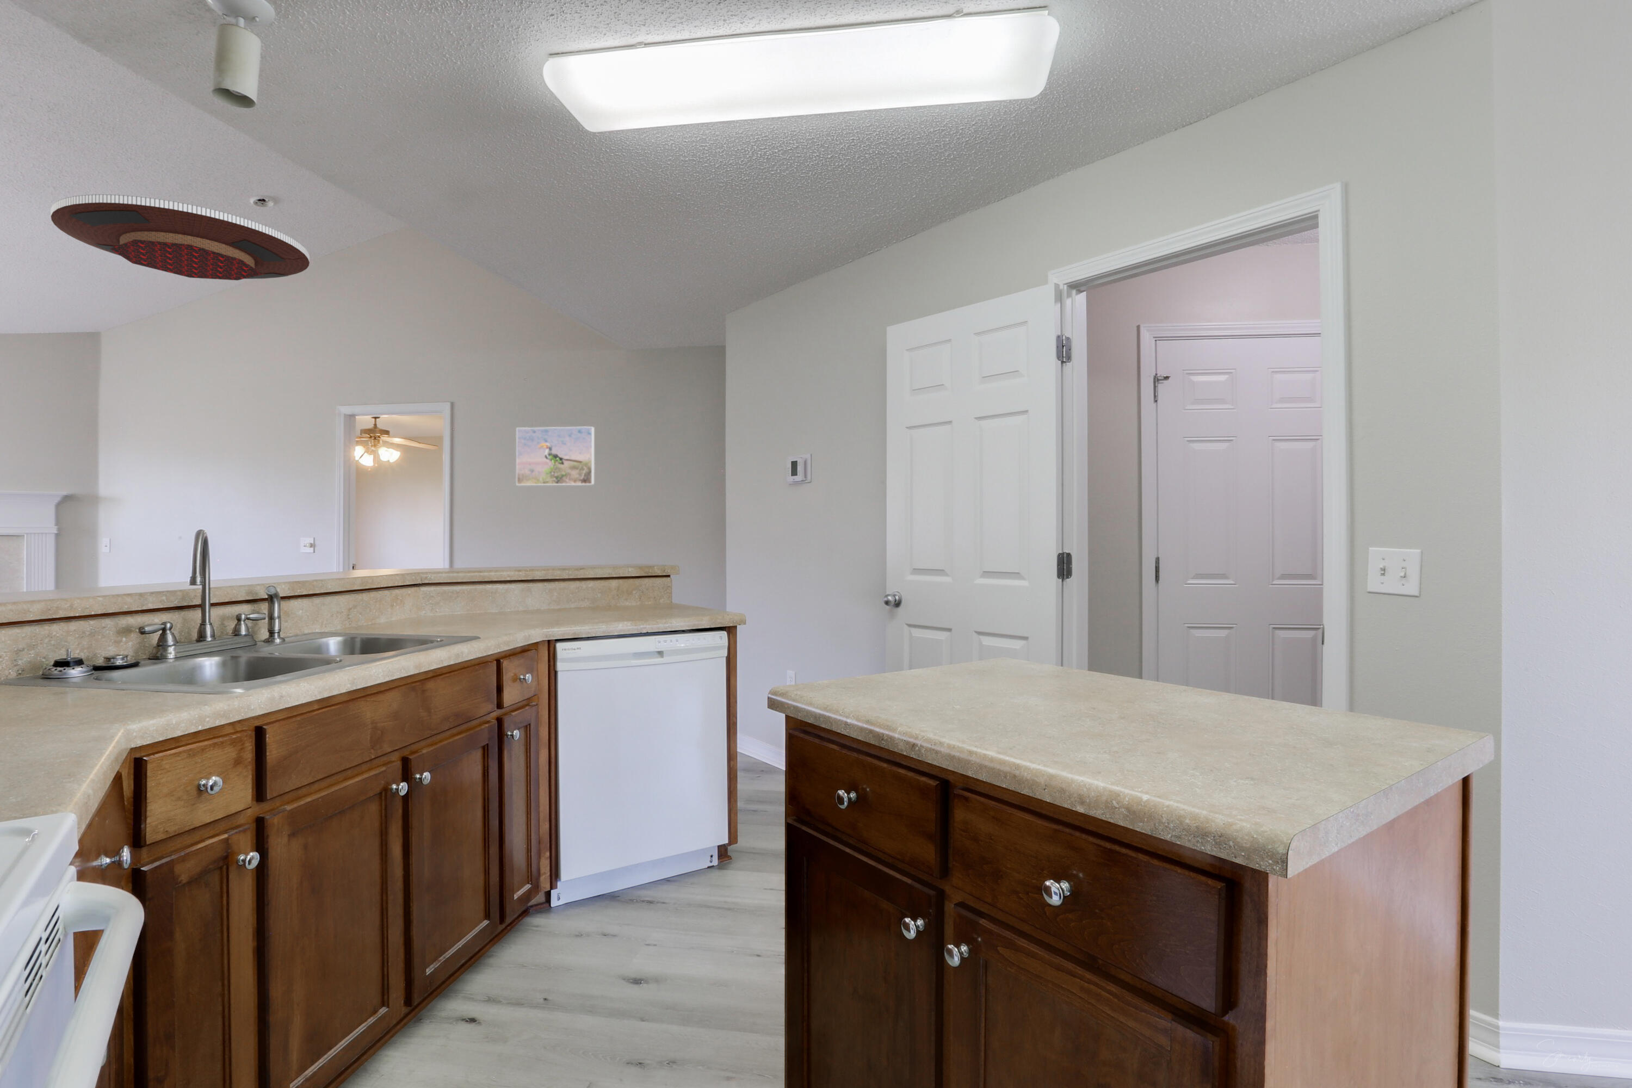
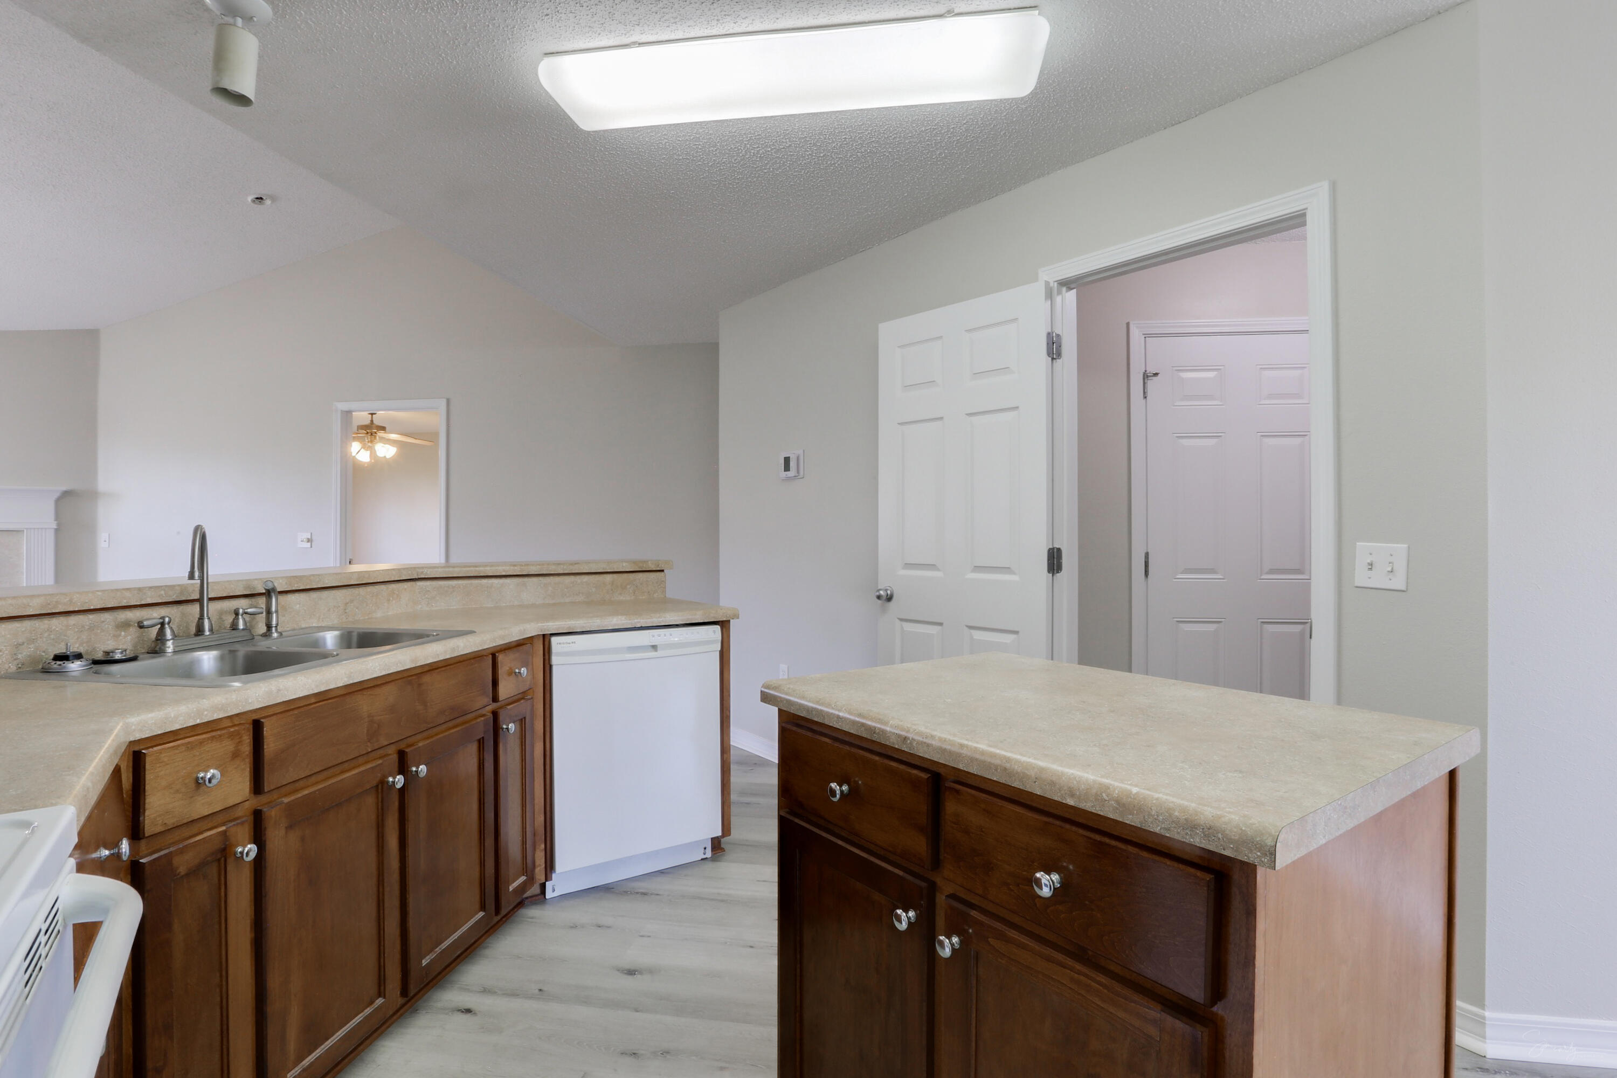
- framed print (555, 455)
- drain cover (189, 250)
